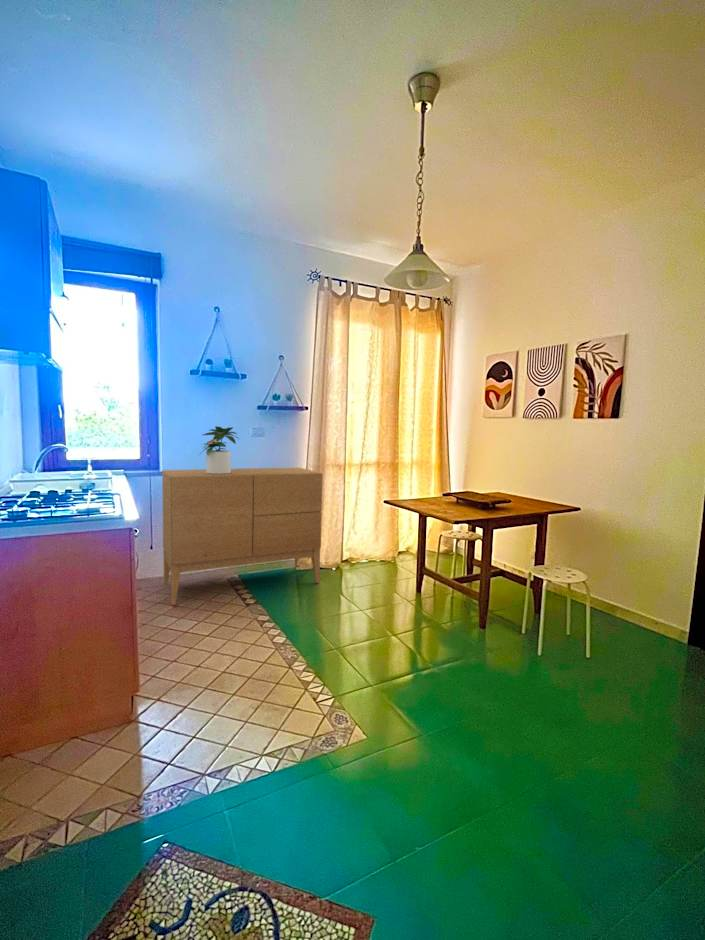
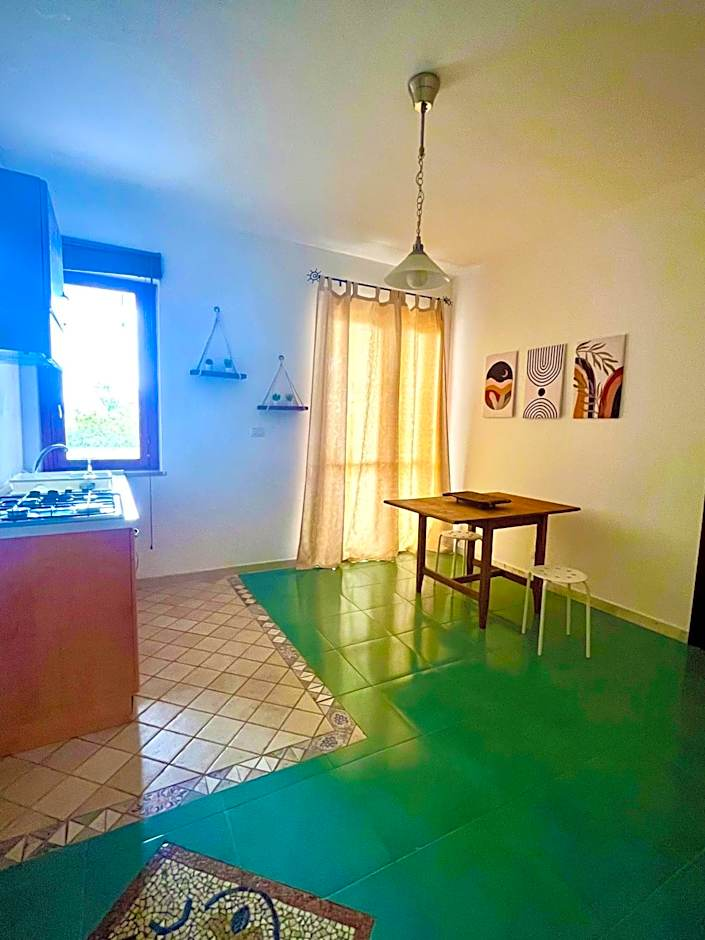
- sideboard (243, 528)
- potted plant (219, 449)
